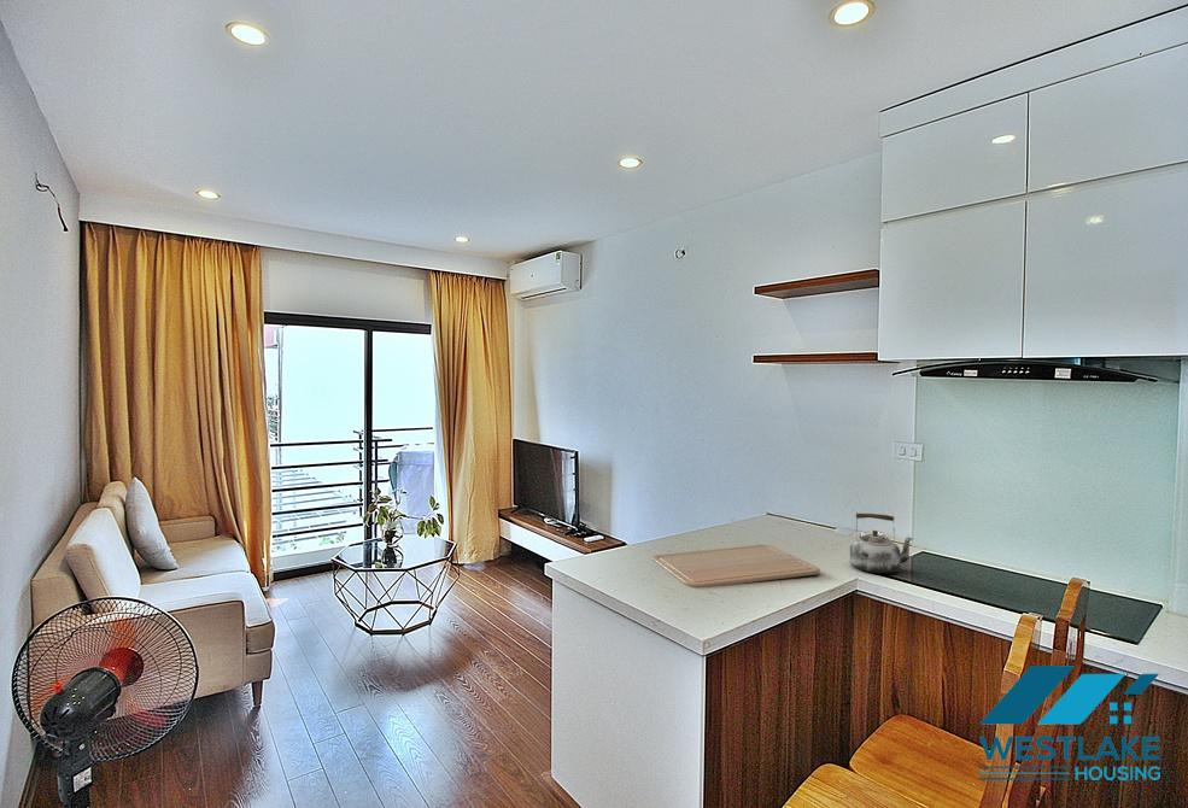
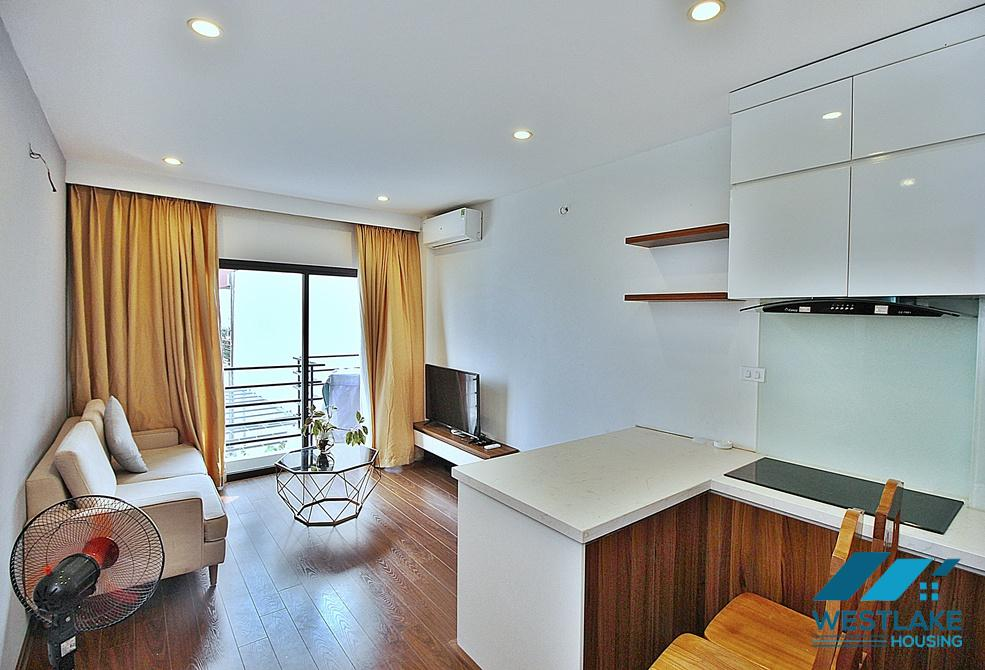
- chopping board (732, 563)
- kettle (880, 541)
